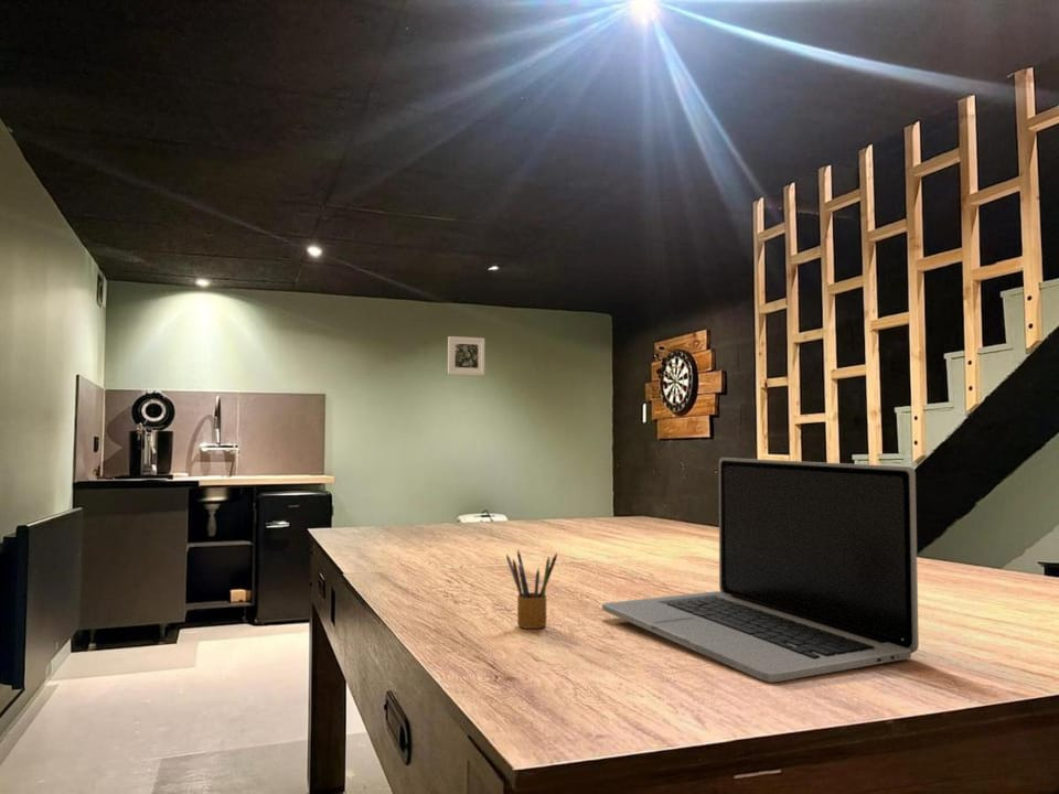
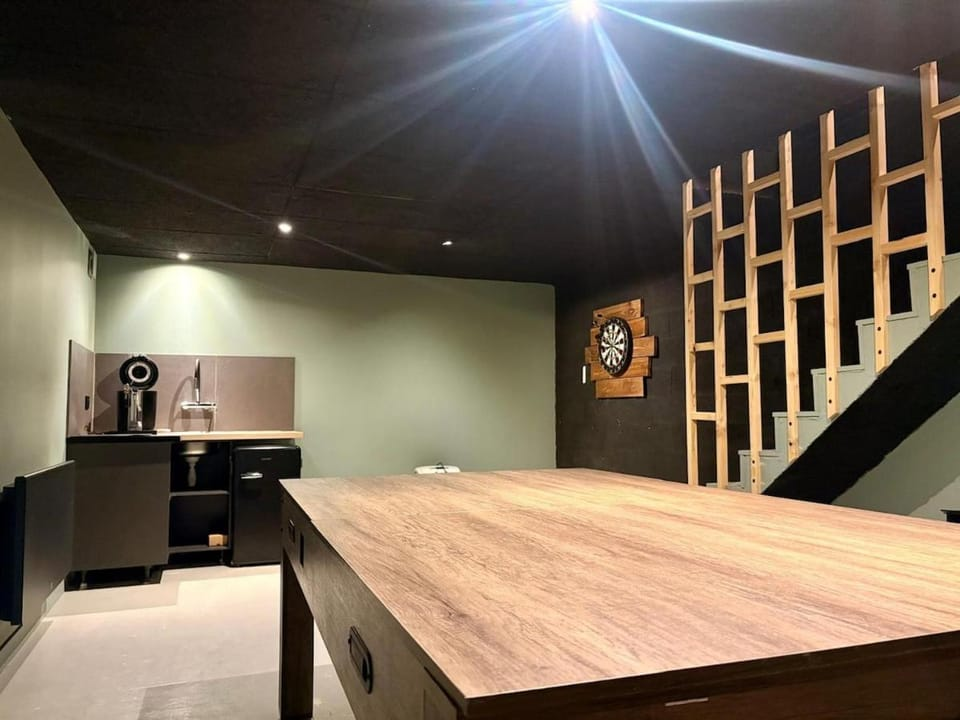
- pencil box (535, 588)
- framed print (466, 355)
- laptop (740, 548)
